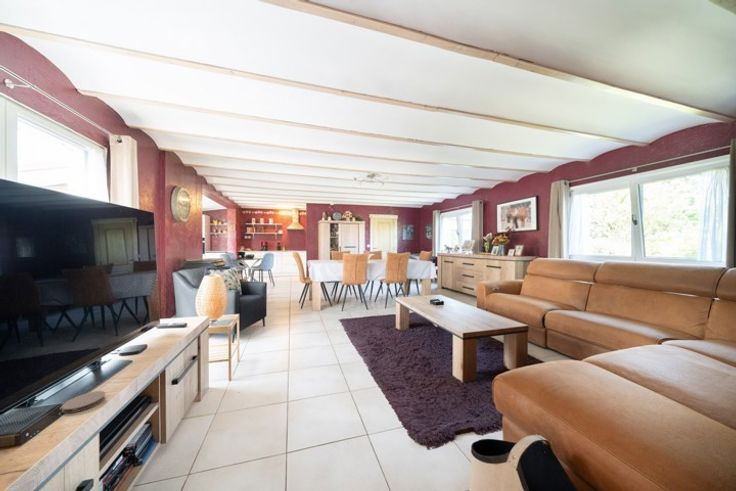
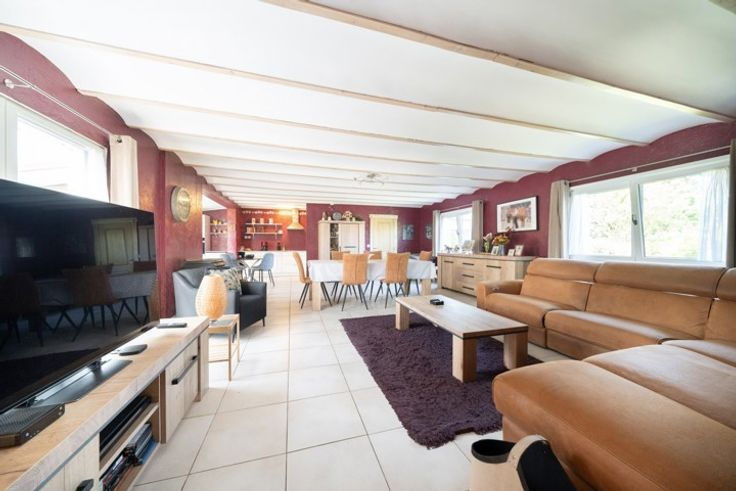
- coaster (84, 401)
